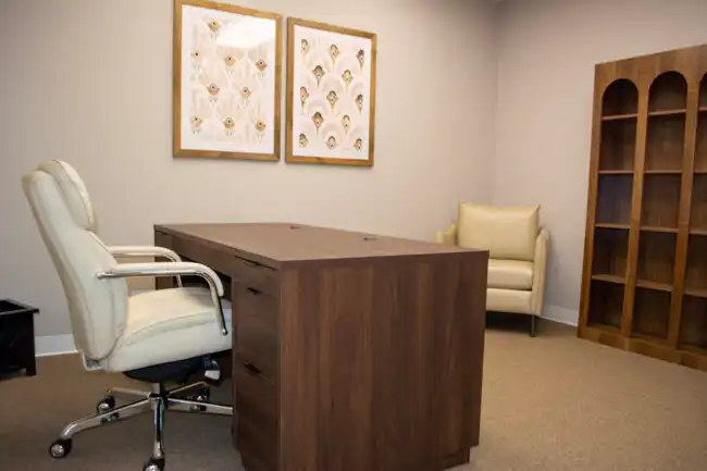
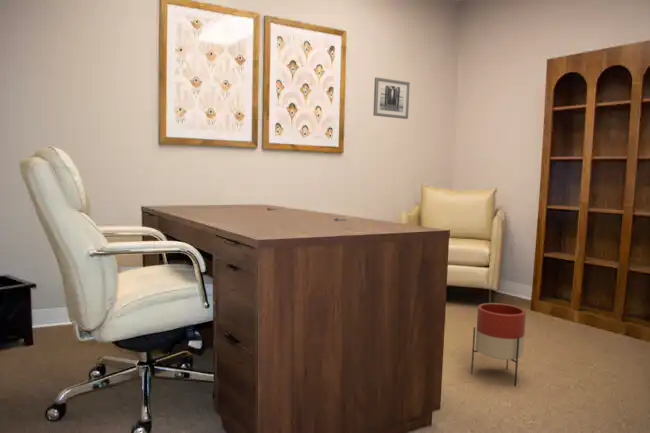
+ wall art (391, 98)
+ planter (500, 342)
